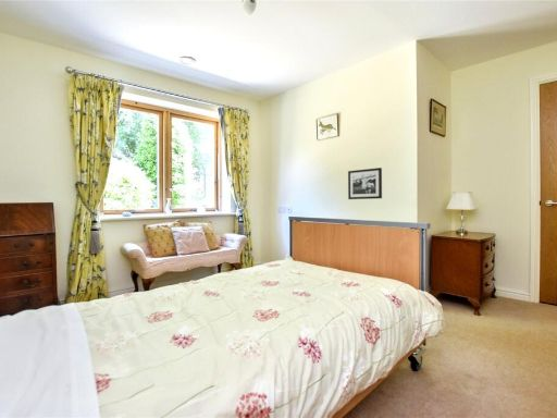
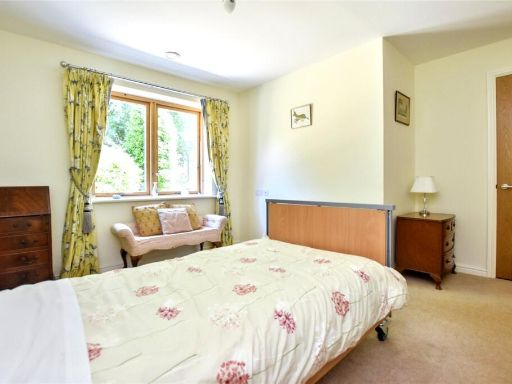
- picture frame (363, 184)
